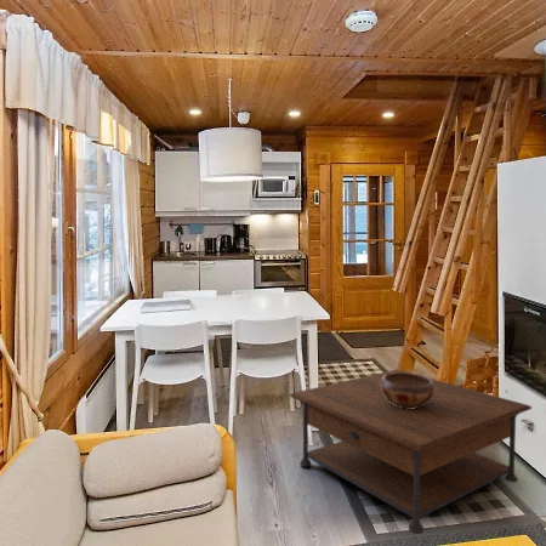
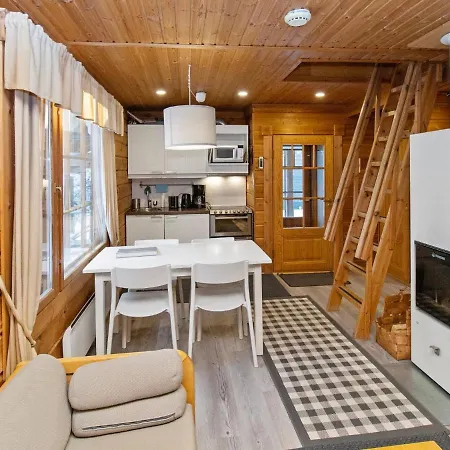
- coffee table (404, 434)
- decorative bowl (406, 391)
